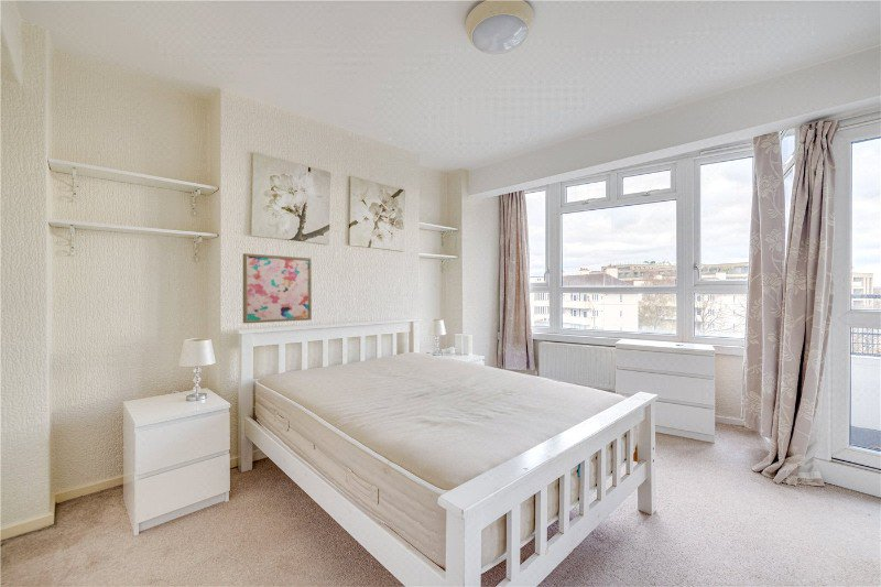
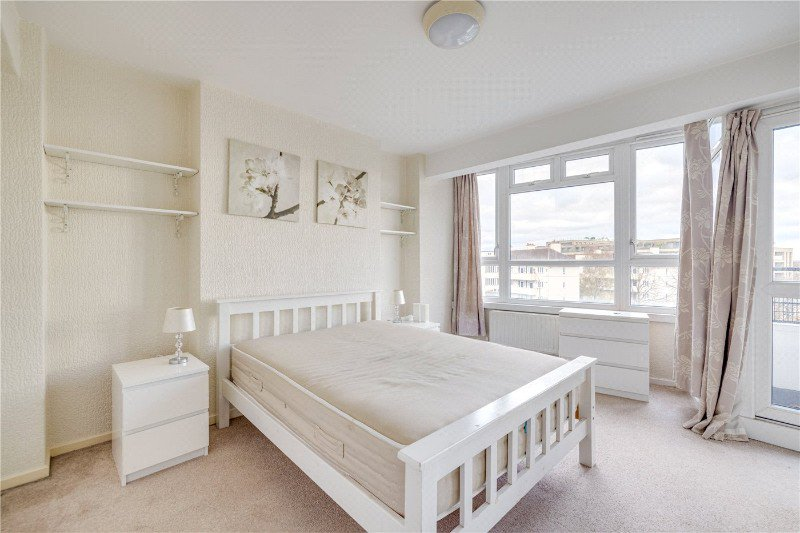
- wall art (279, 289)
